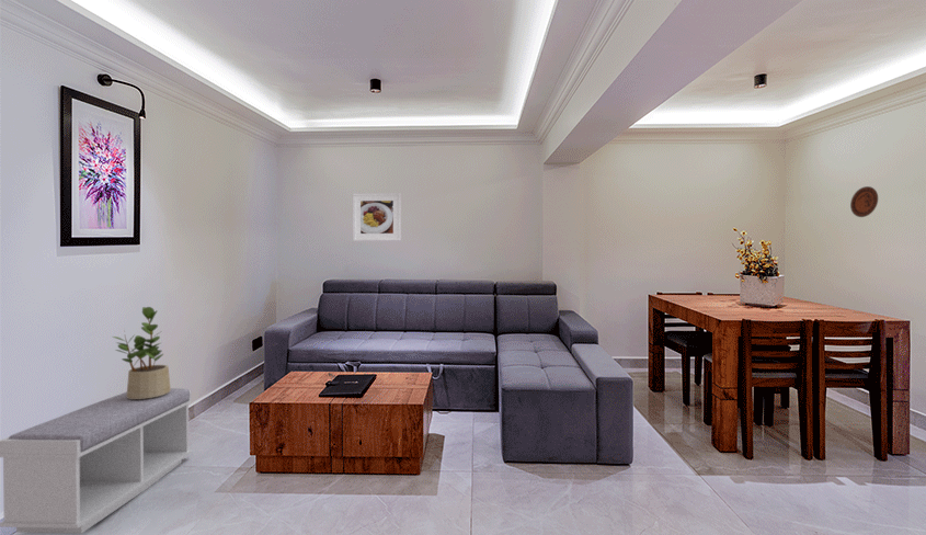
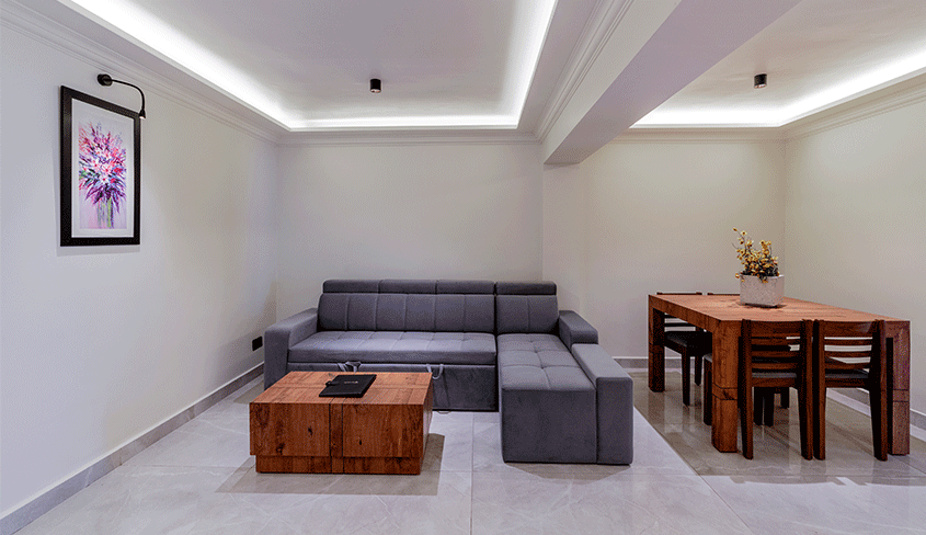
- bench (112, 449)
- decorative plate (864, 202)
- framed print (377, 217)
- potted plant (142, 351)
